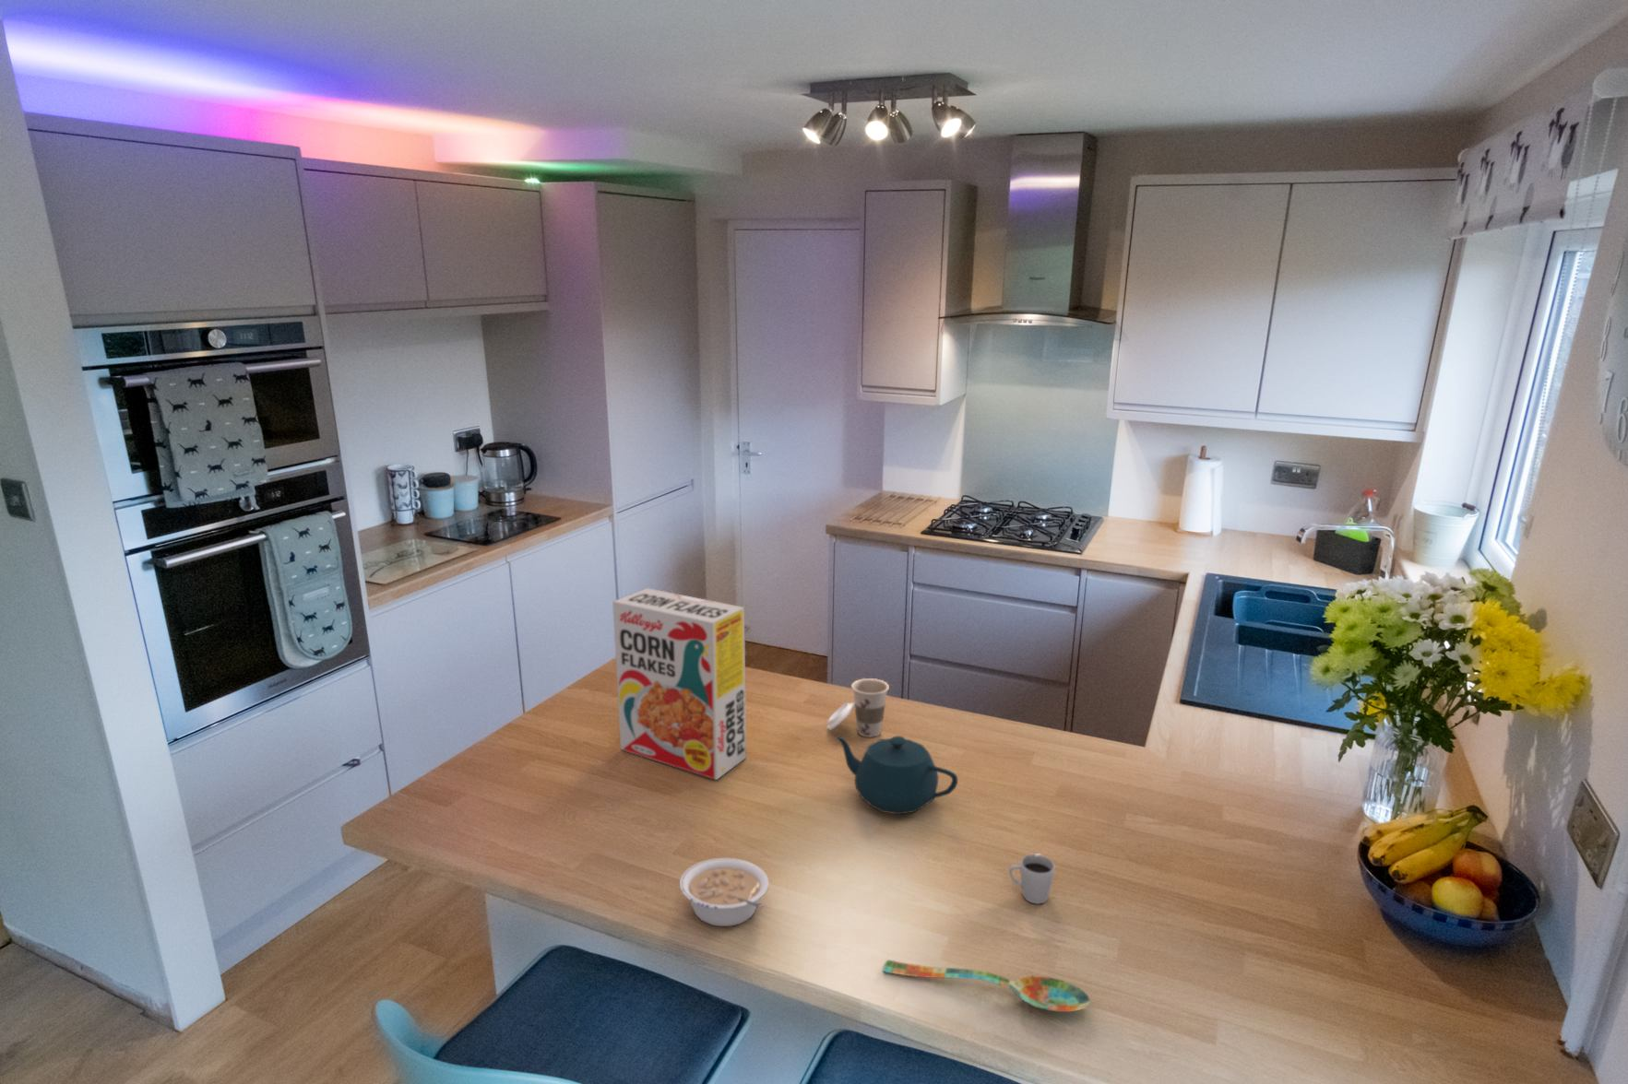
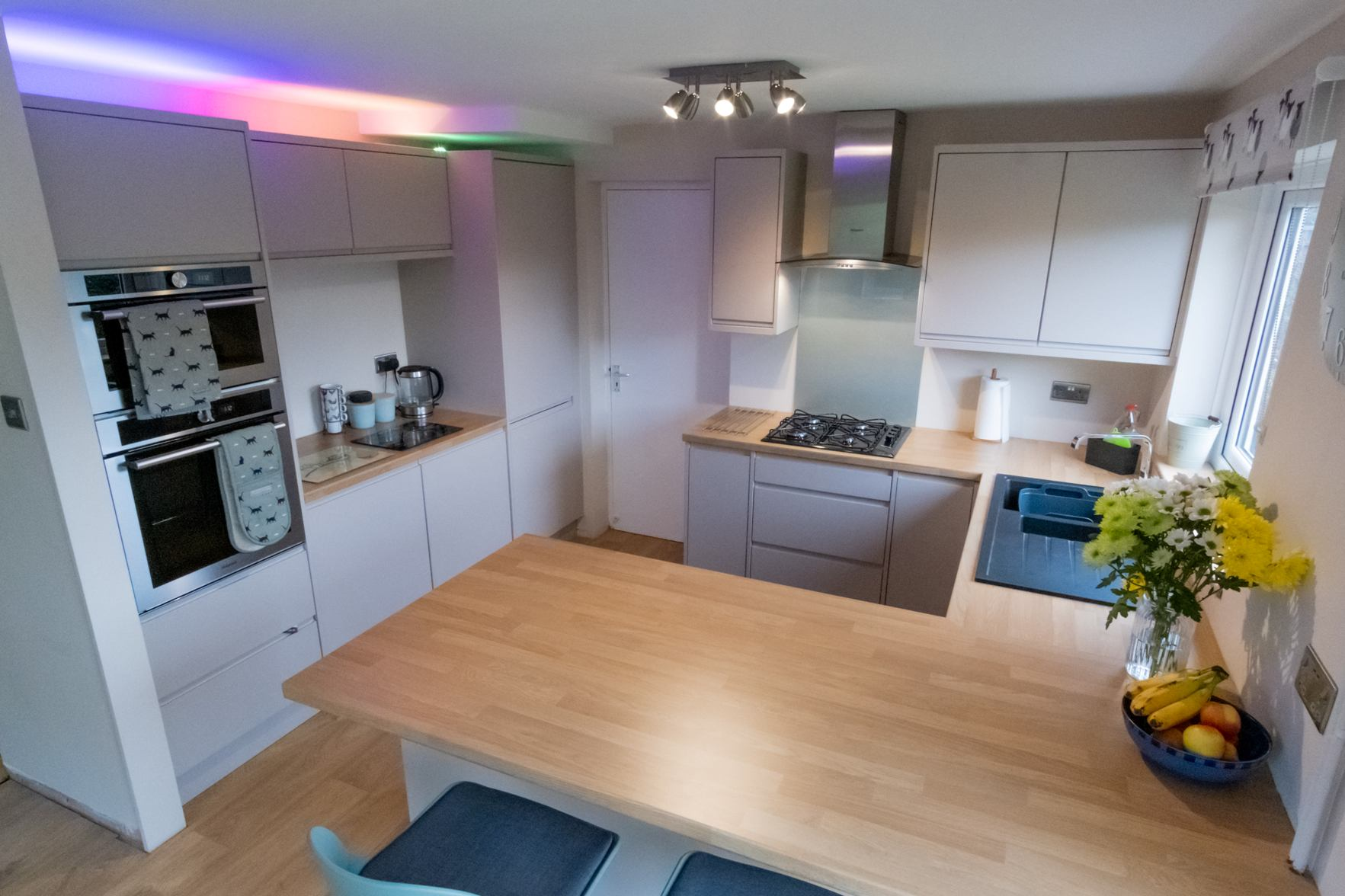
- legume (727, 893)
- teapot (893, 768)
- spoon (983, 980)
- cereal box (680, 680)
- cup (1031, 867)
- cup (857, 708)
